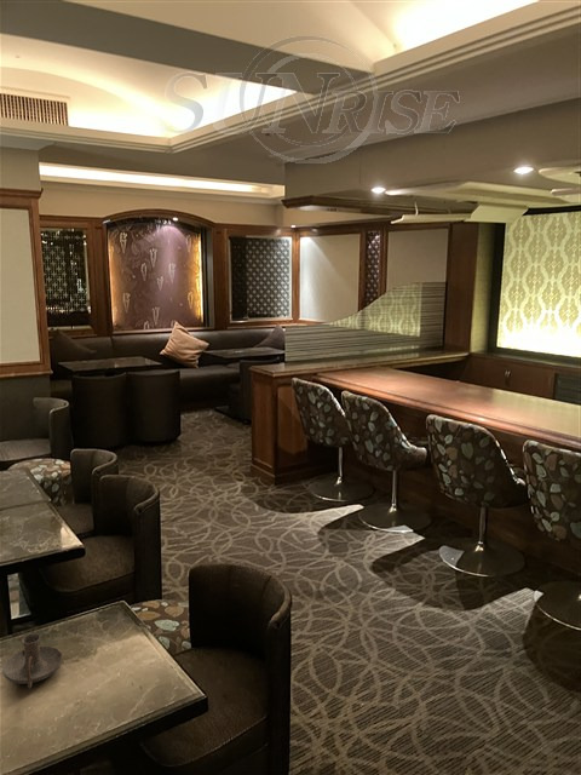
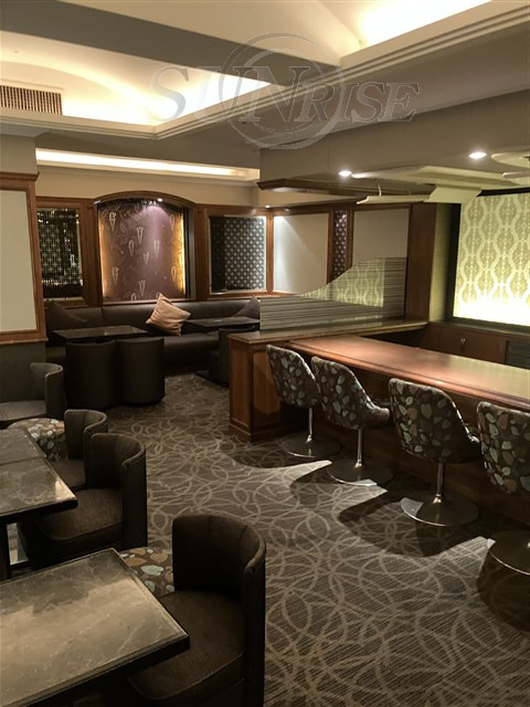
- candle holder (31, 659)
